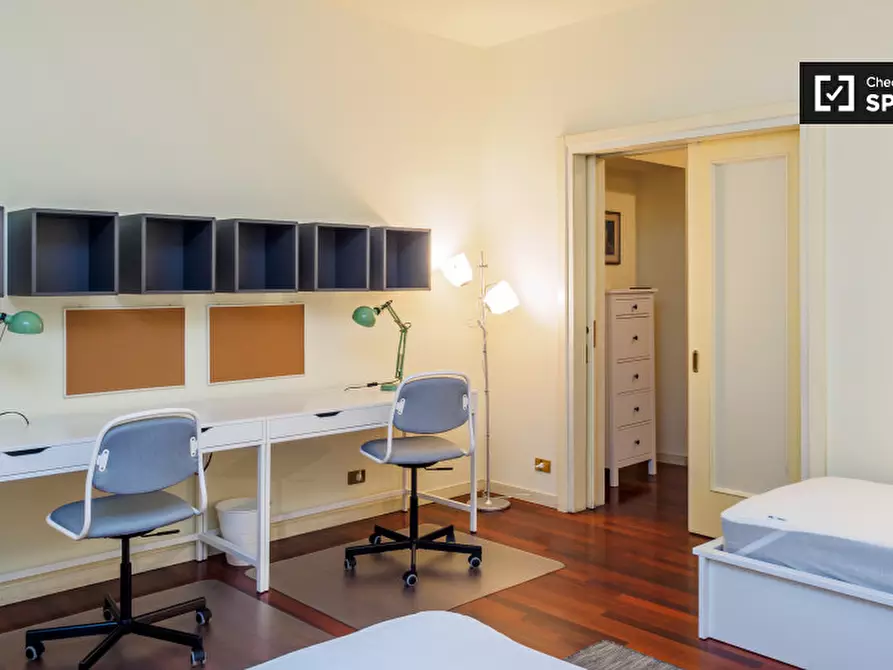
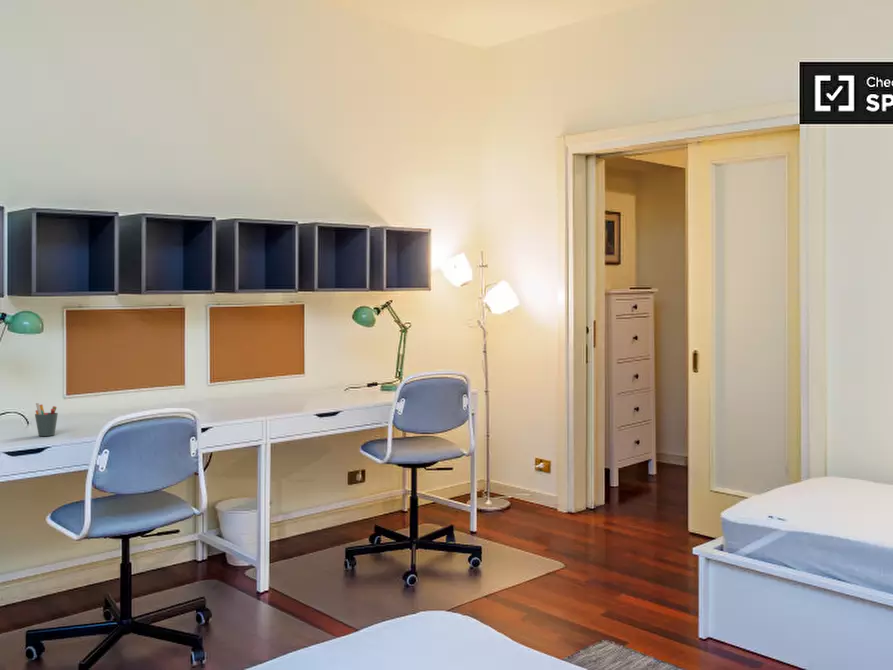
+ pen holder (46, 418)
